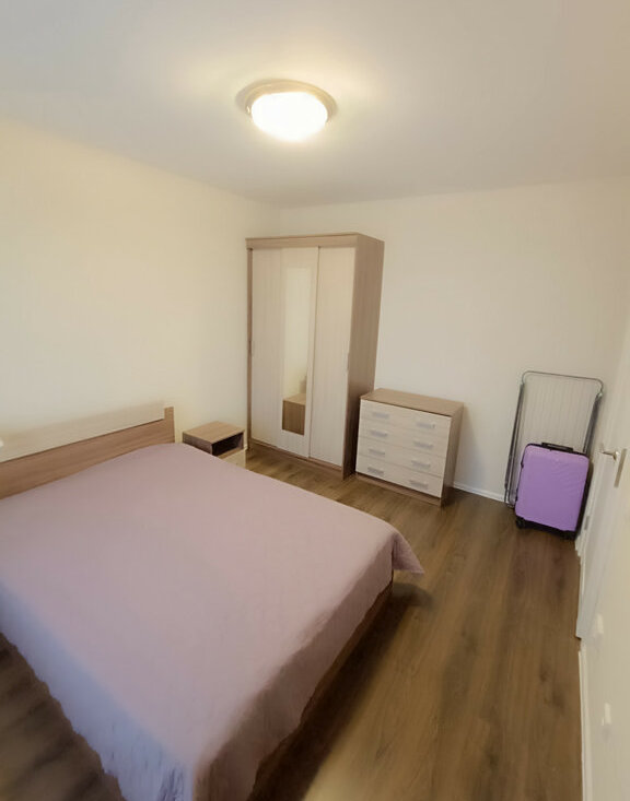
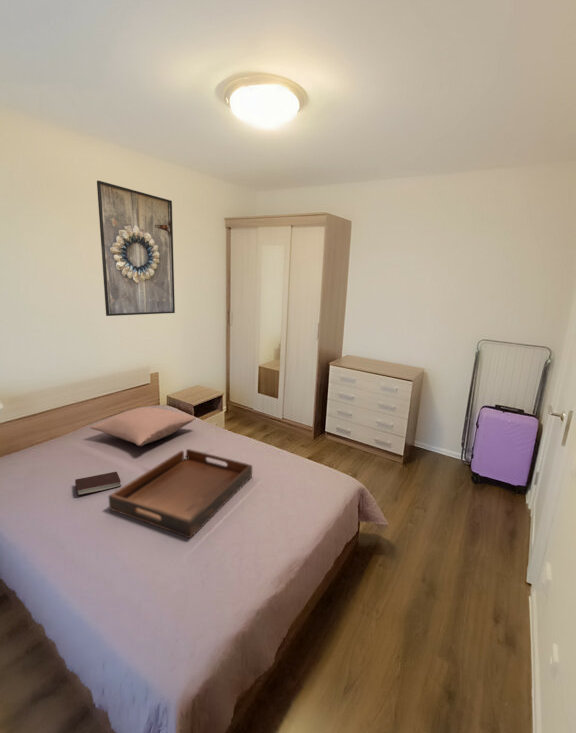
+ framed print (140, 255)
+ book (98, 482)
+ pillow (144, 423)
+ serving tray (187, 485)
